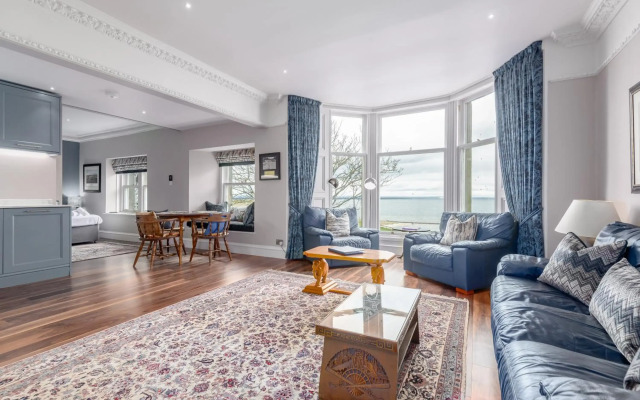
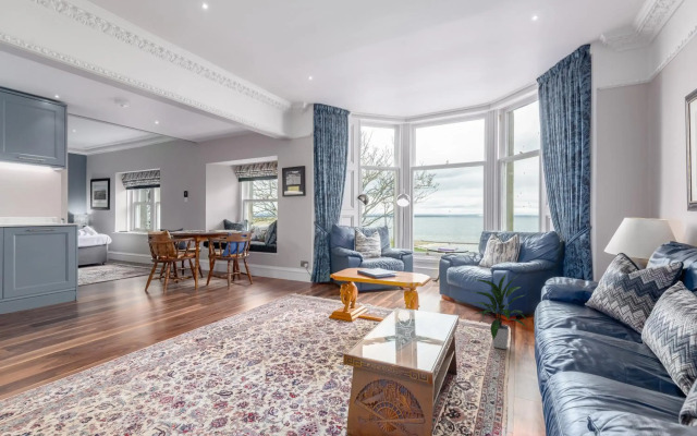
+ indoor plant (498, 310)
